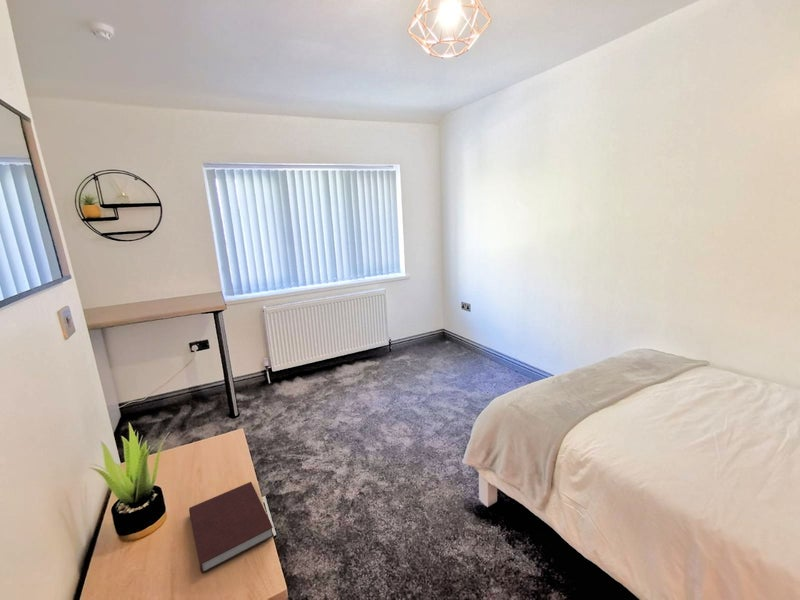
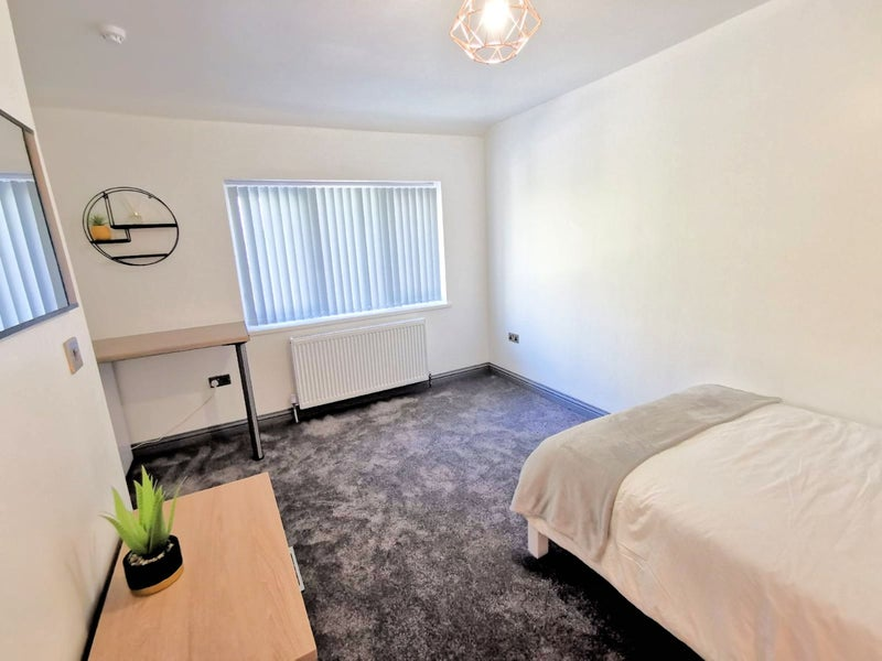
- notebook (229, 521)
